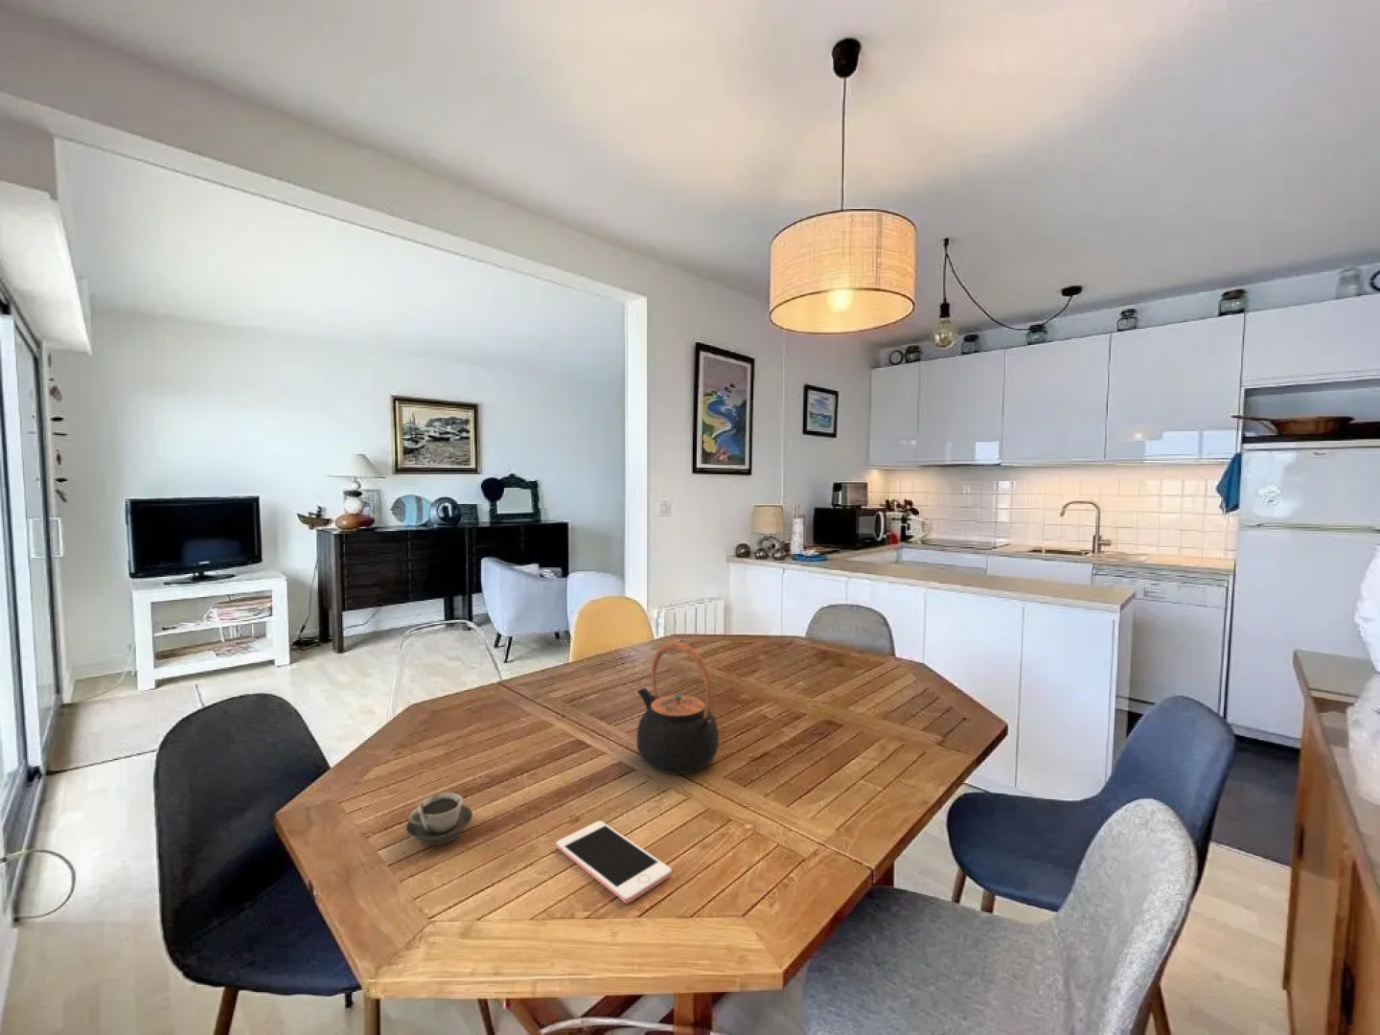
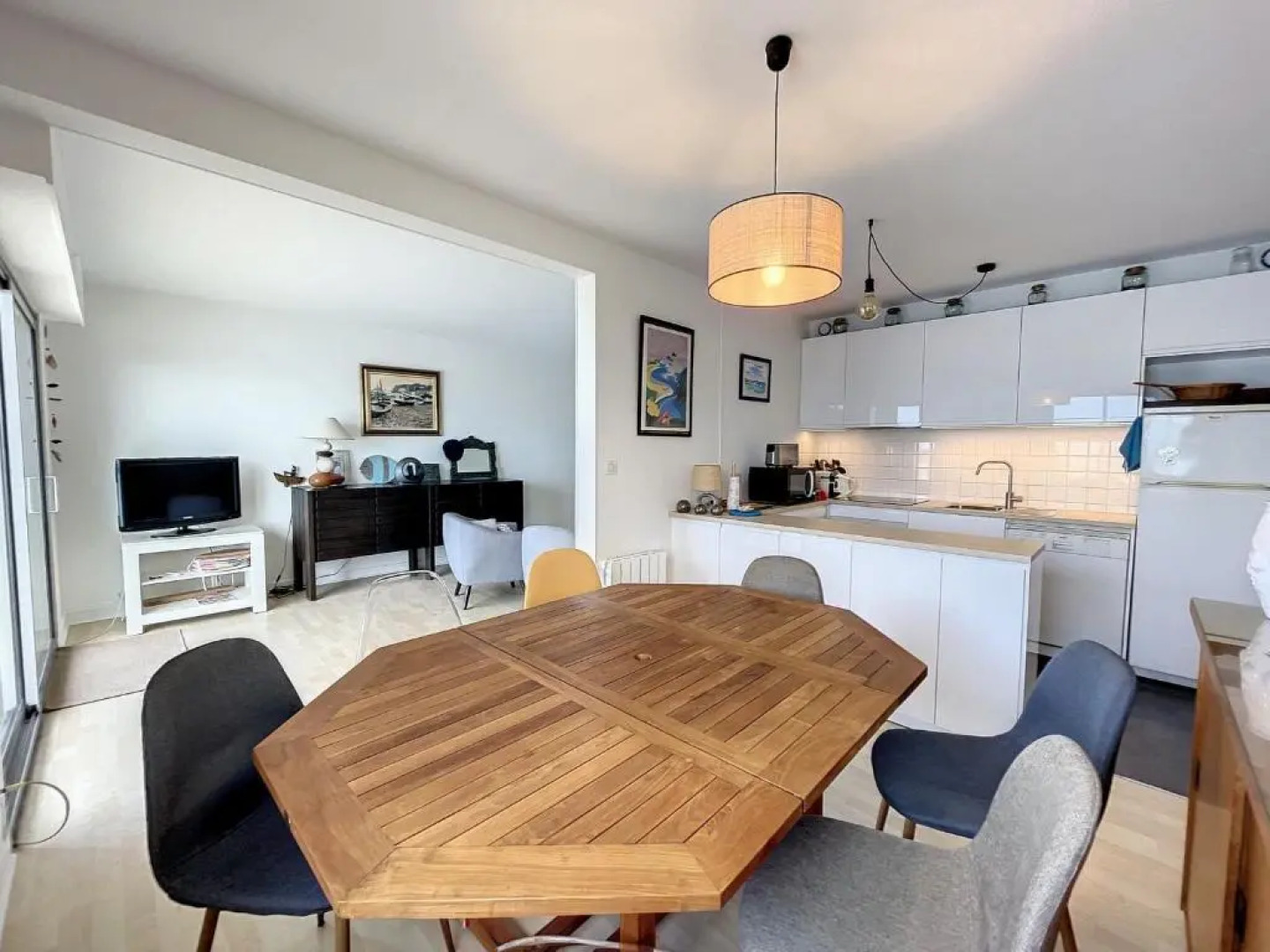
- cell phone (612, 858)
- cup (440, 819)
- teapot (672, 699)
